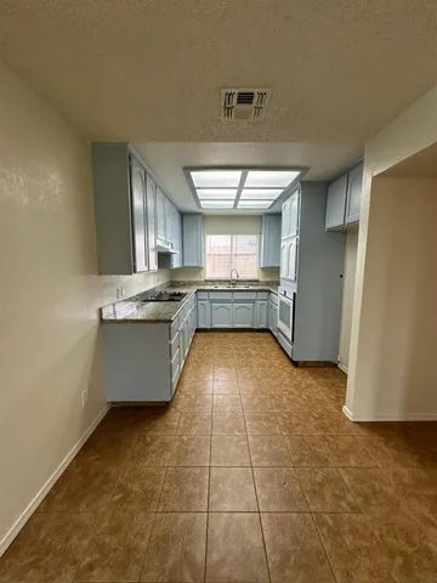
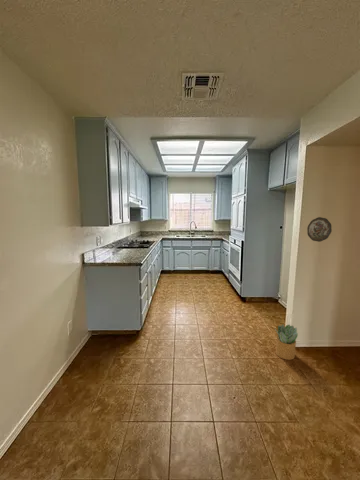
+ decorative plate (318, 229)
+ potted plant (284, 340)
